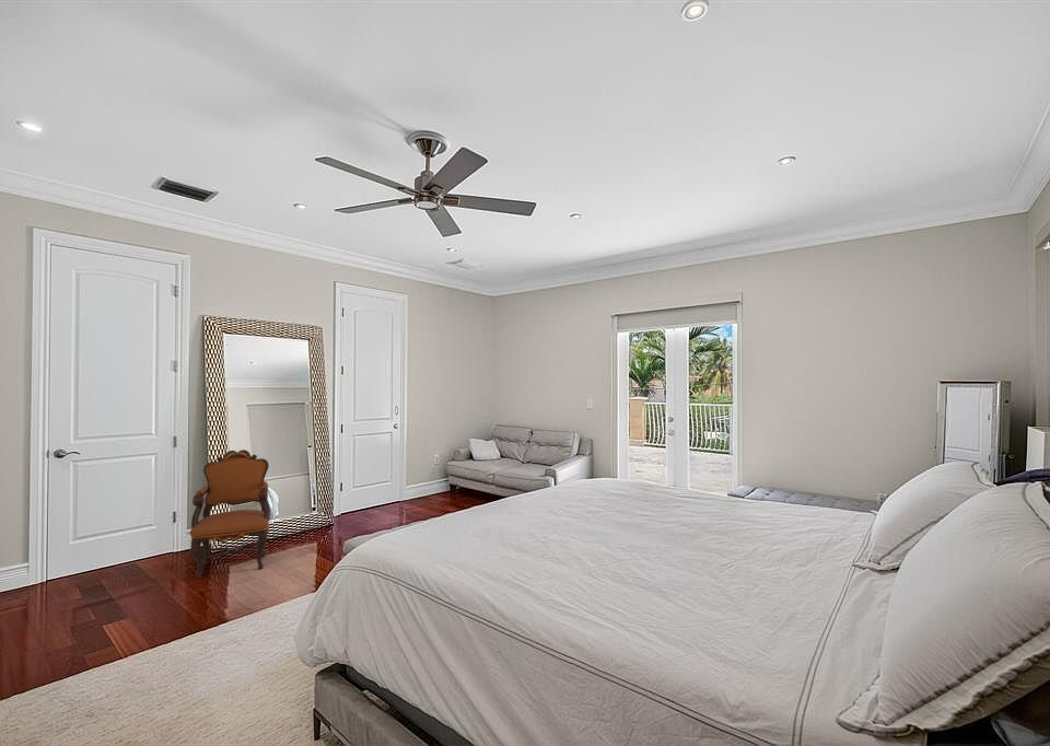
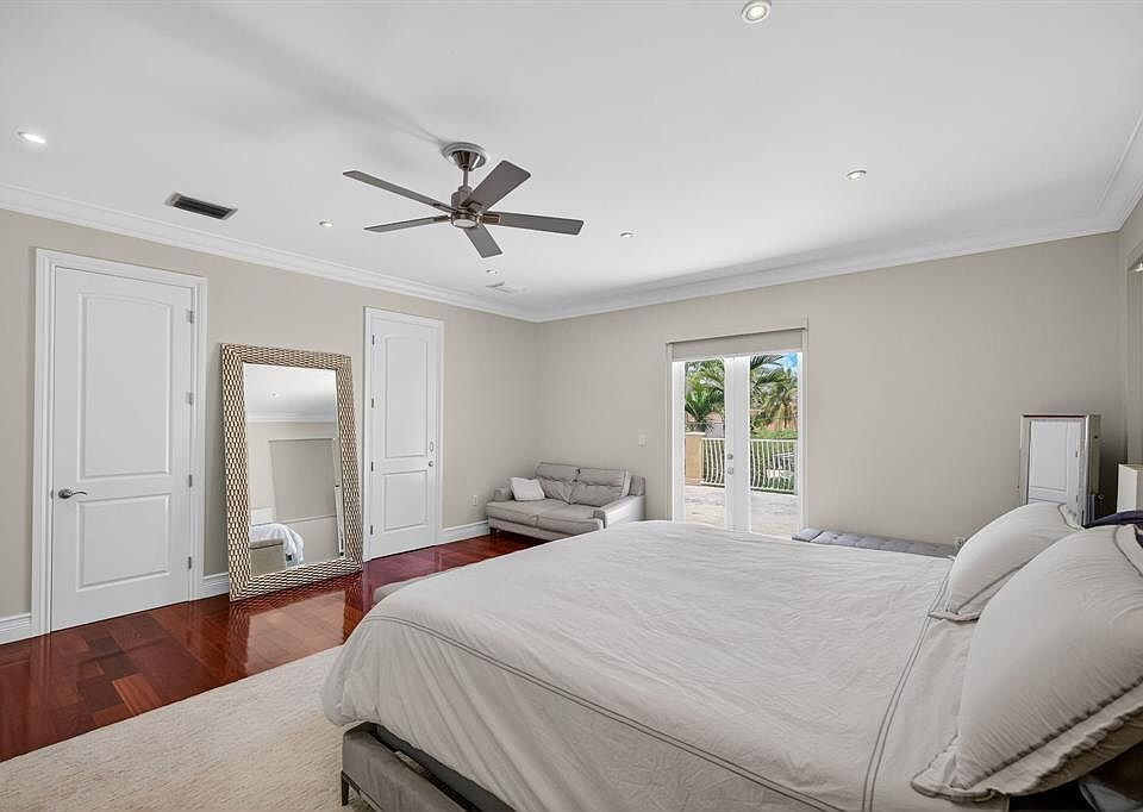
- armchair (232, 511)
